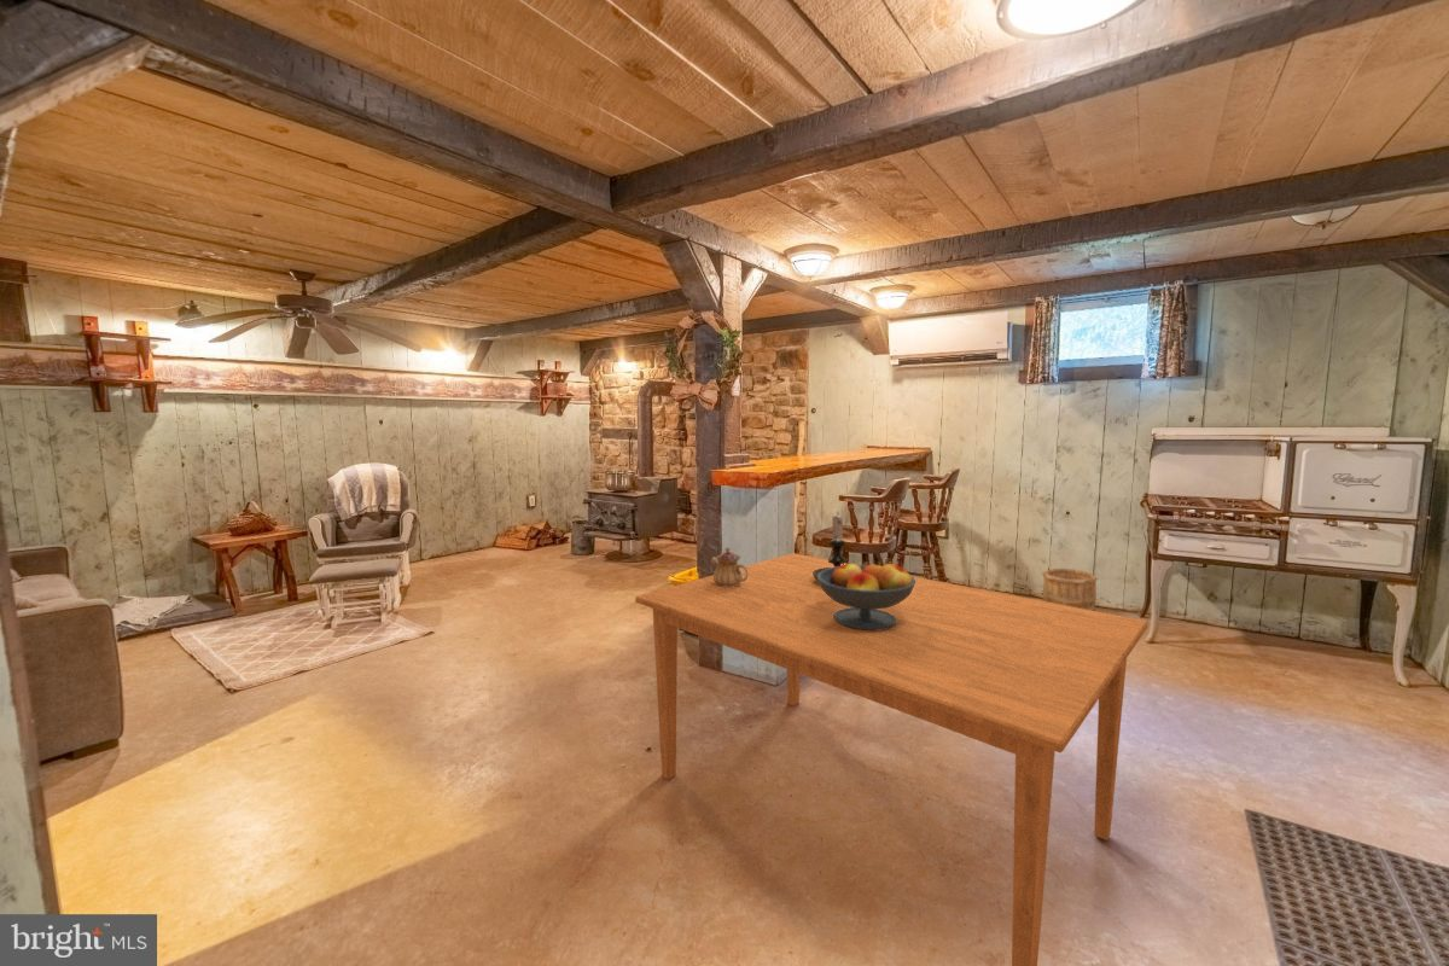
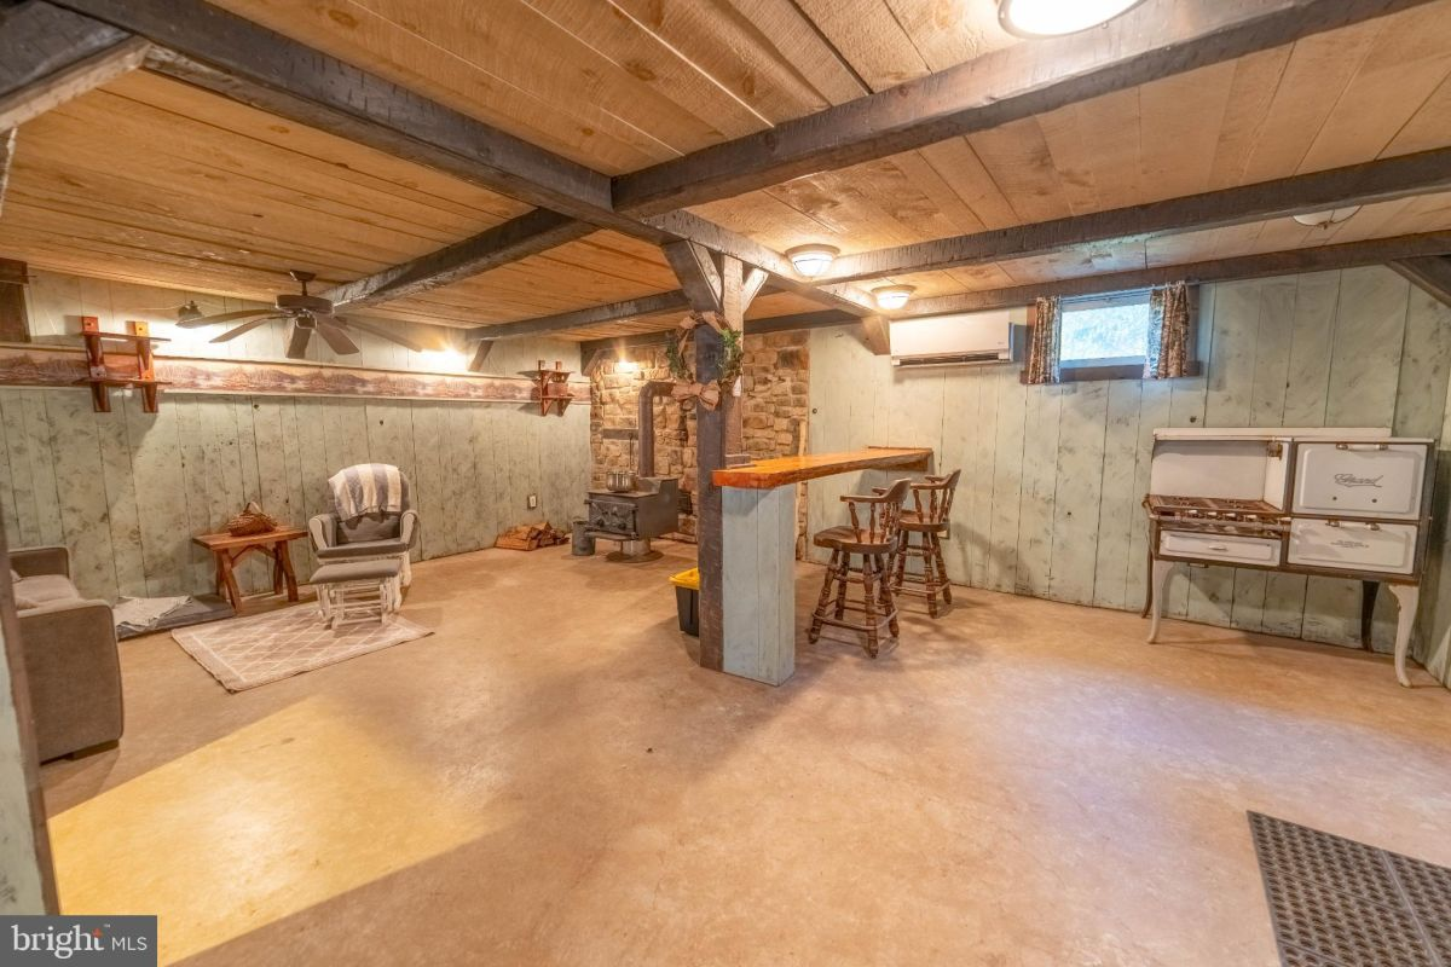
- fruit bowl (865, 589)
- teapot (729, 565)
- dining table (869, 699)
- candle holder (837, 546)
- wooden bucket (1069, 590)
